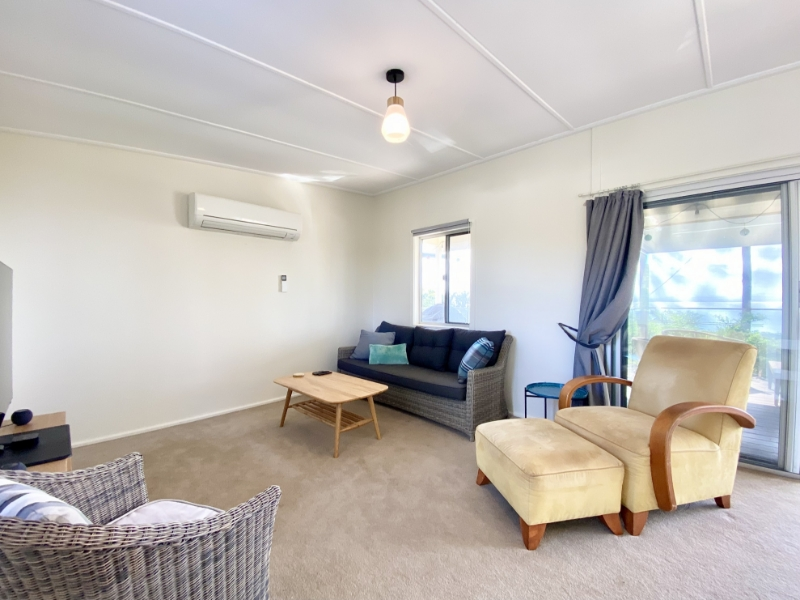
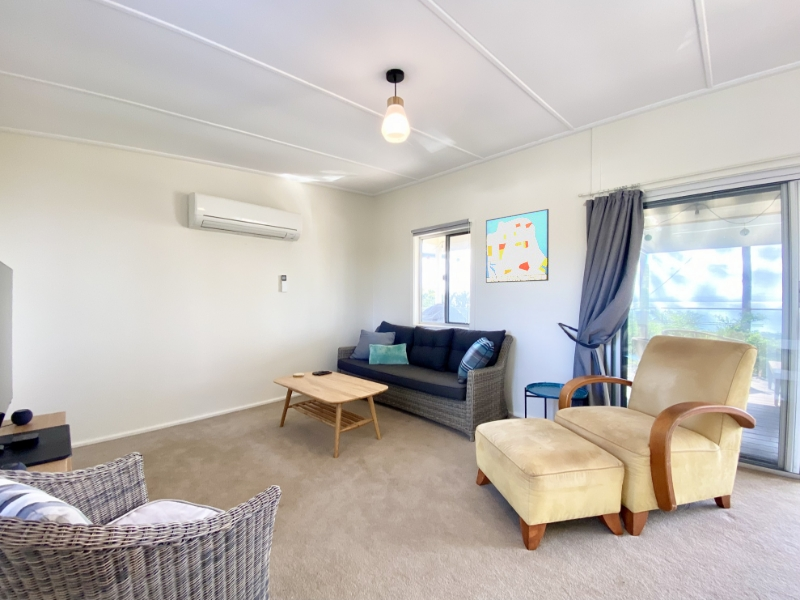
+ wall art (515, 248)
